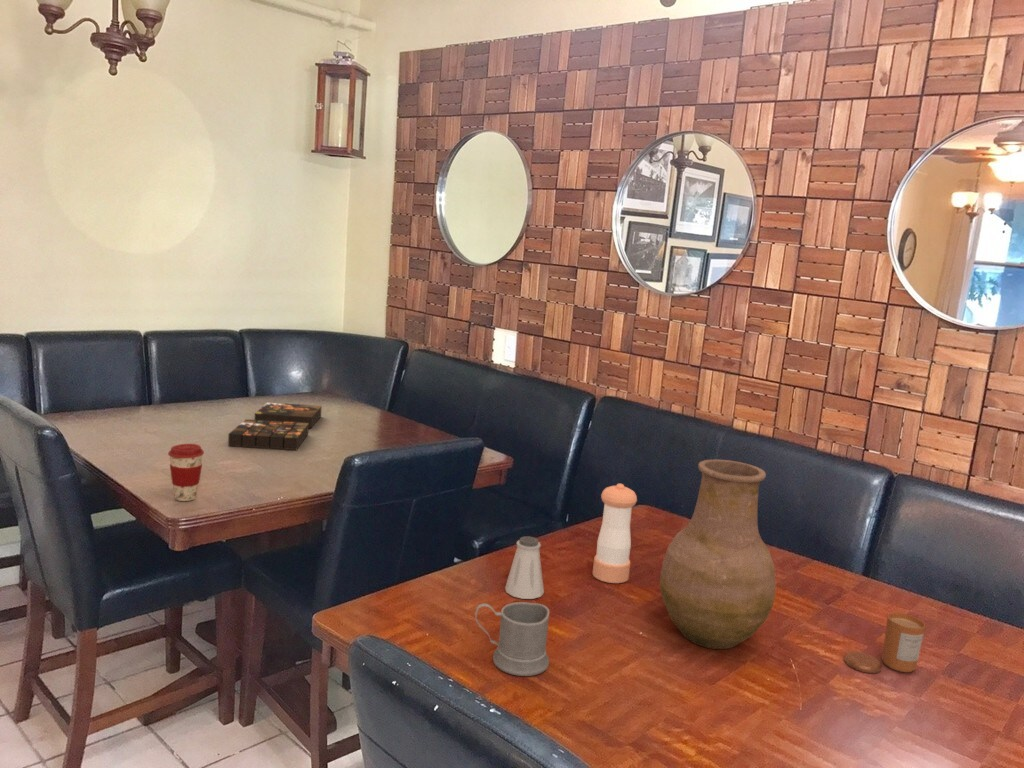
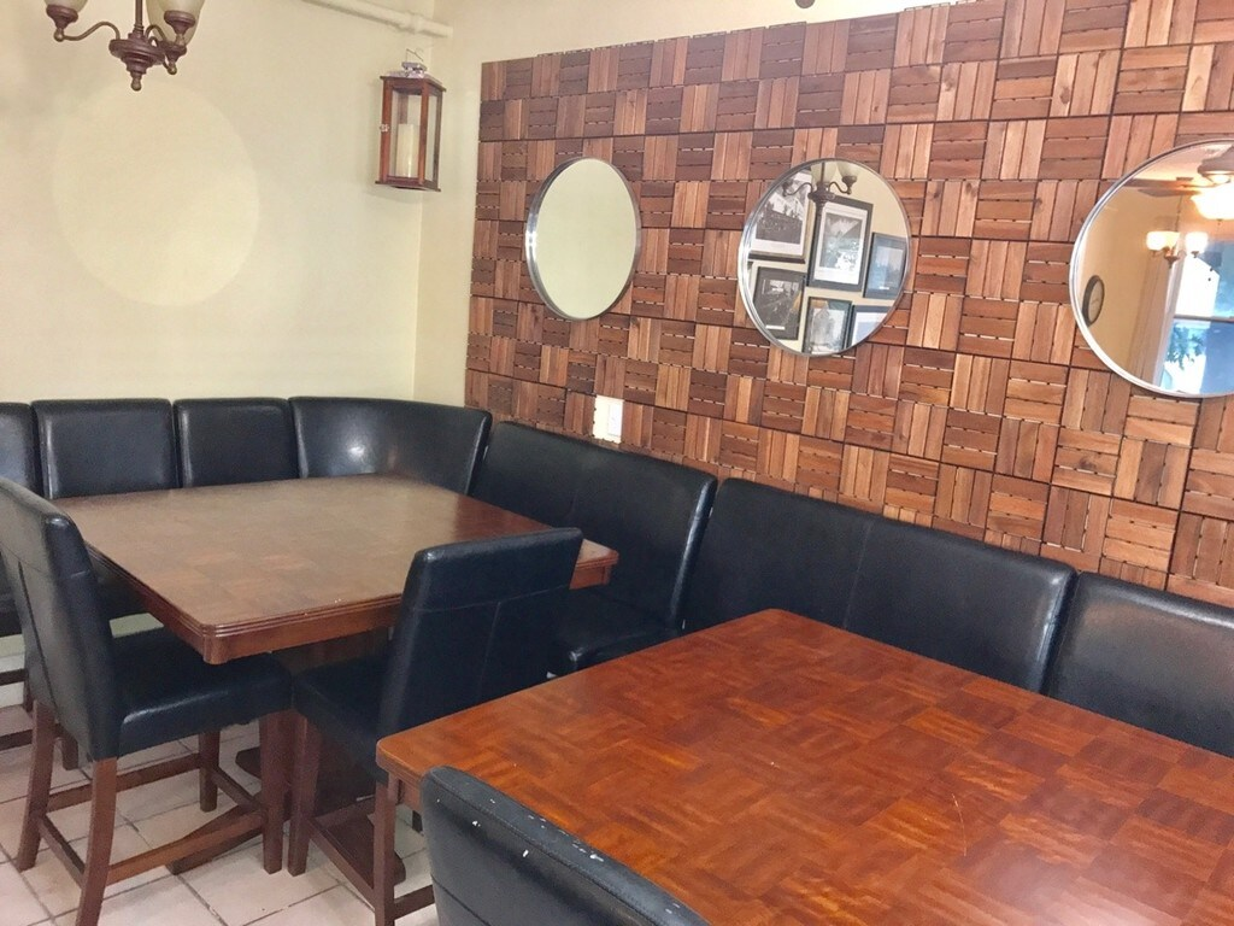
- vase (720, 553)
- pepper shaker (615, 530)
- mug (512, 633)
- candle (884, 642)
- saltshaker (526, 565)
- coffee cup (185, 472)
- board game (279, 424)
